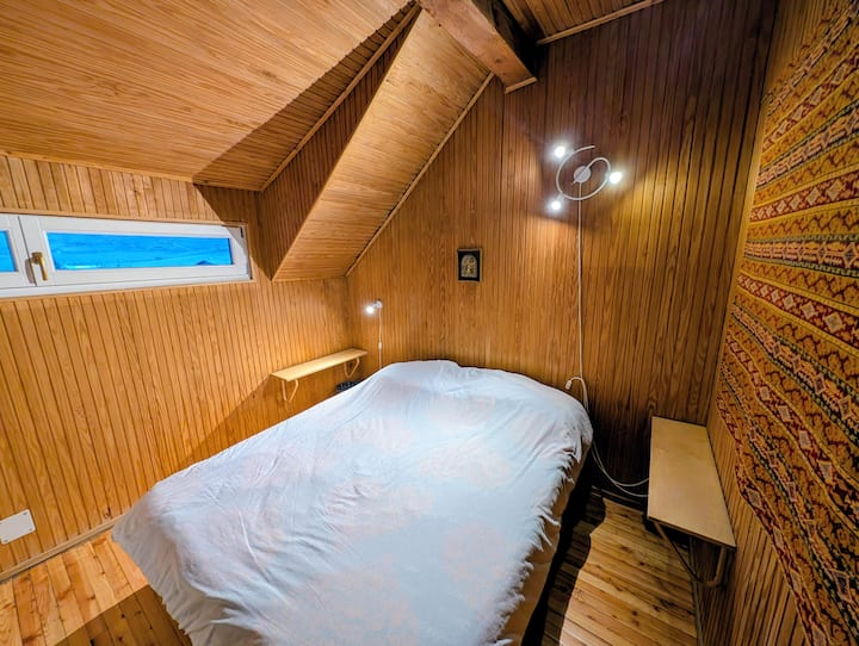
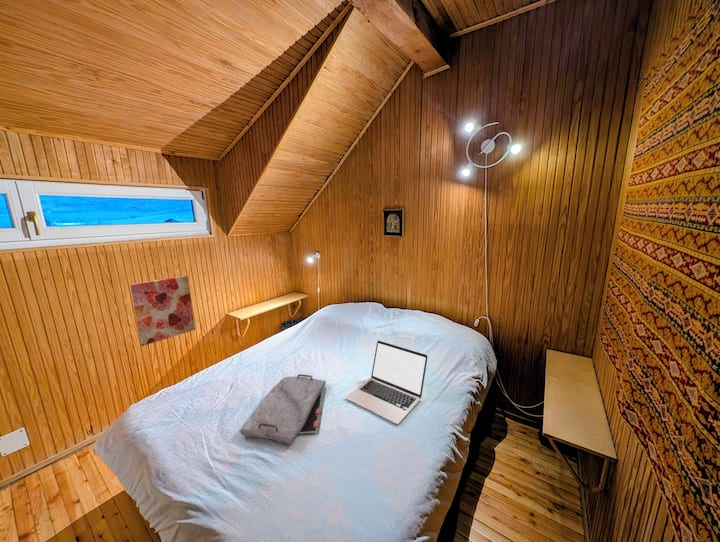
+ laptop (386, 377)
+ wall art (165, 309)
+ serving tray (294, 403)
